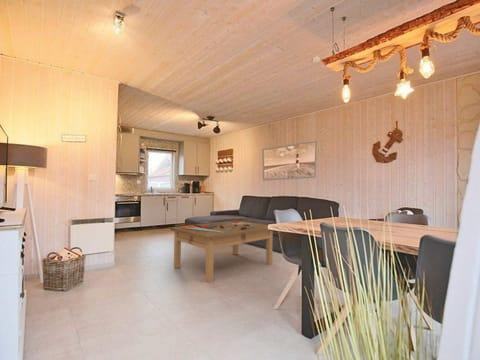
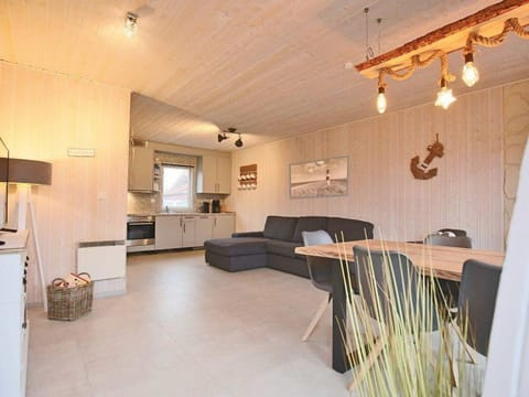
- coffee table (224, 245)
